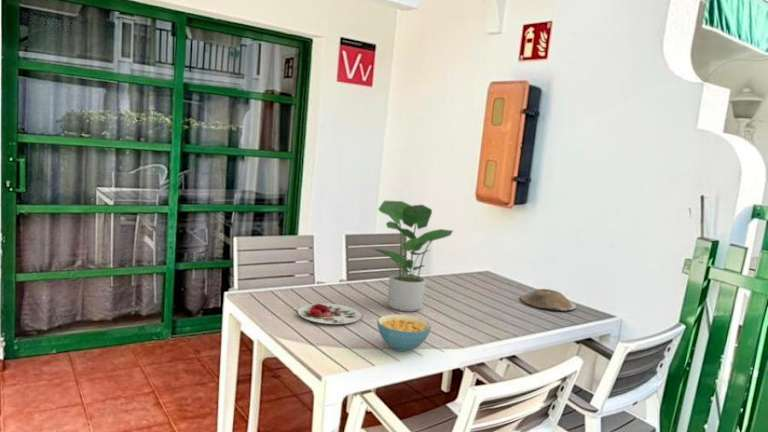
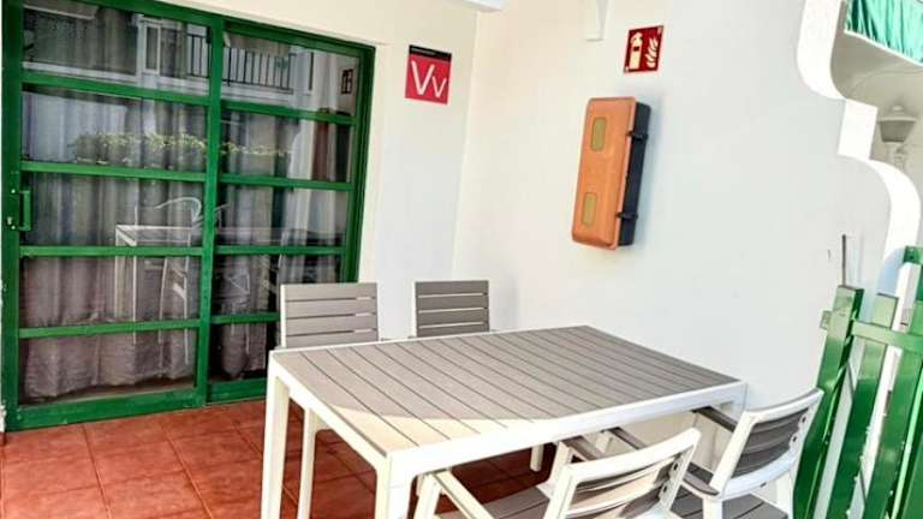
- cereal bowl (402, 335)
- plate (329, 312)
- plate (548, 297)
- potted plant (413, 253)
